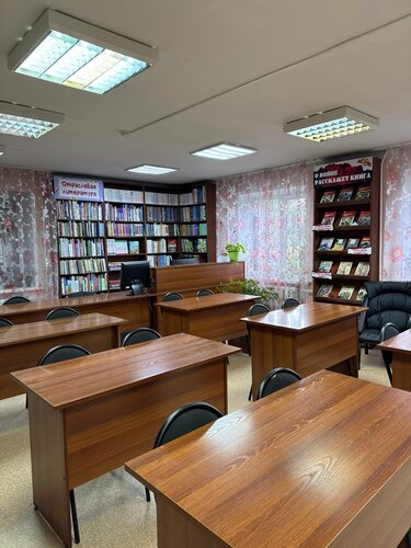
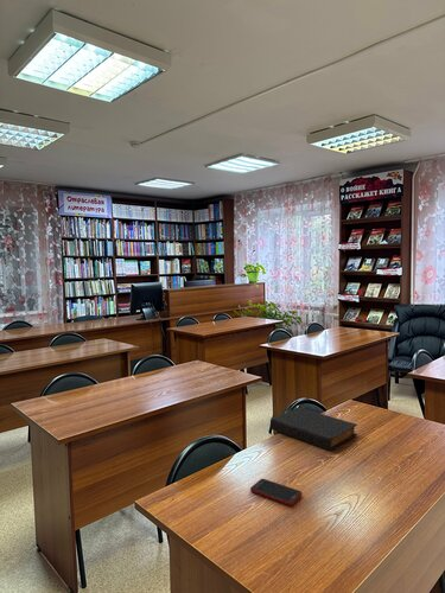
+ cell phone (275, 491)
+ book (312, 426)
